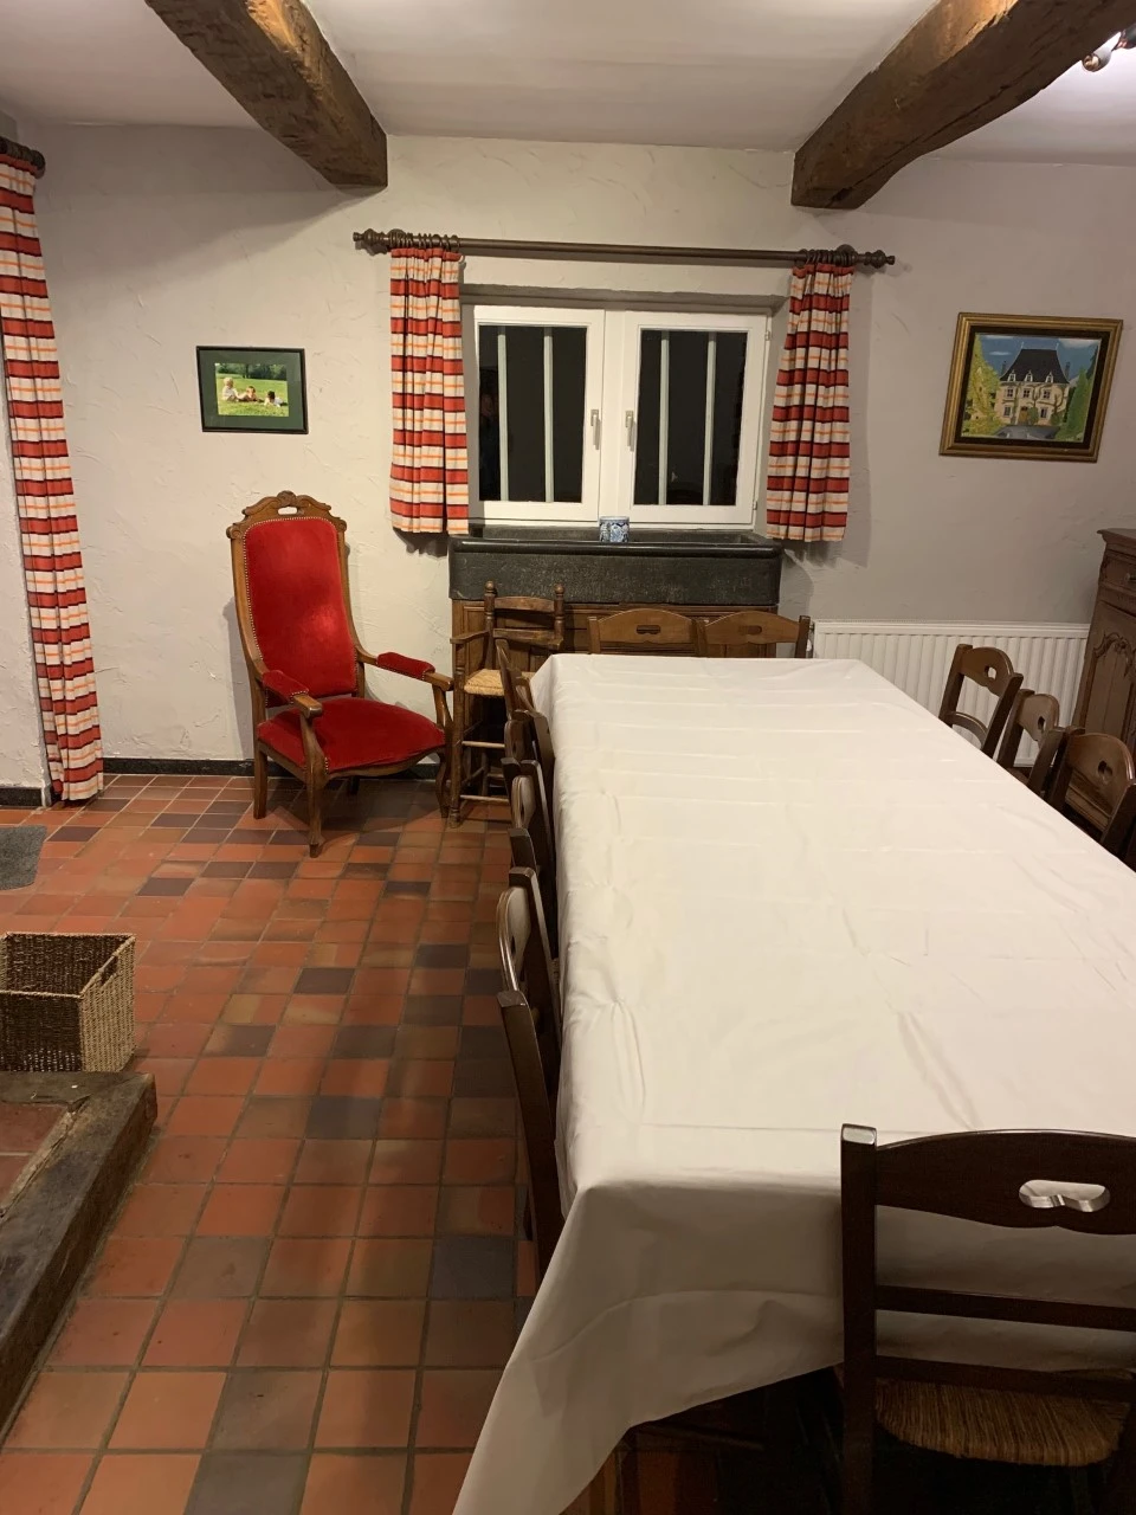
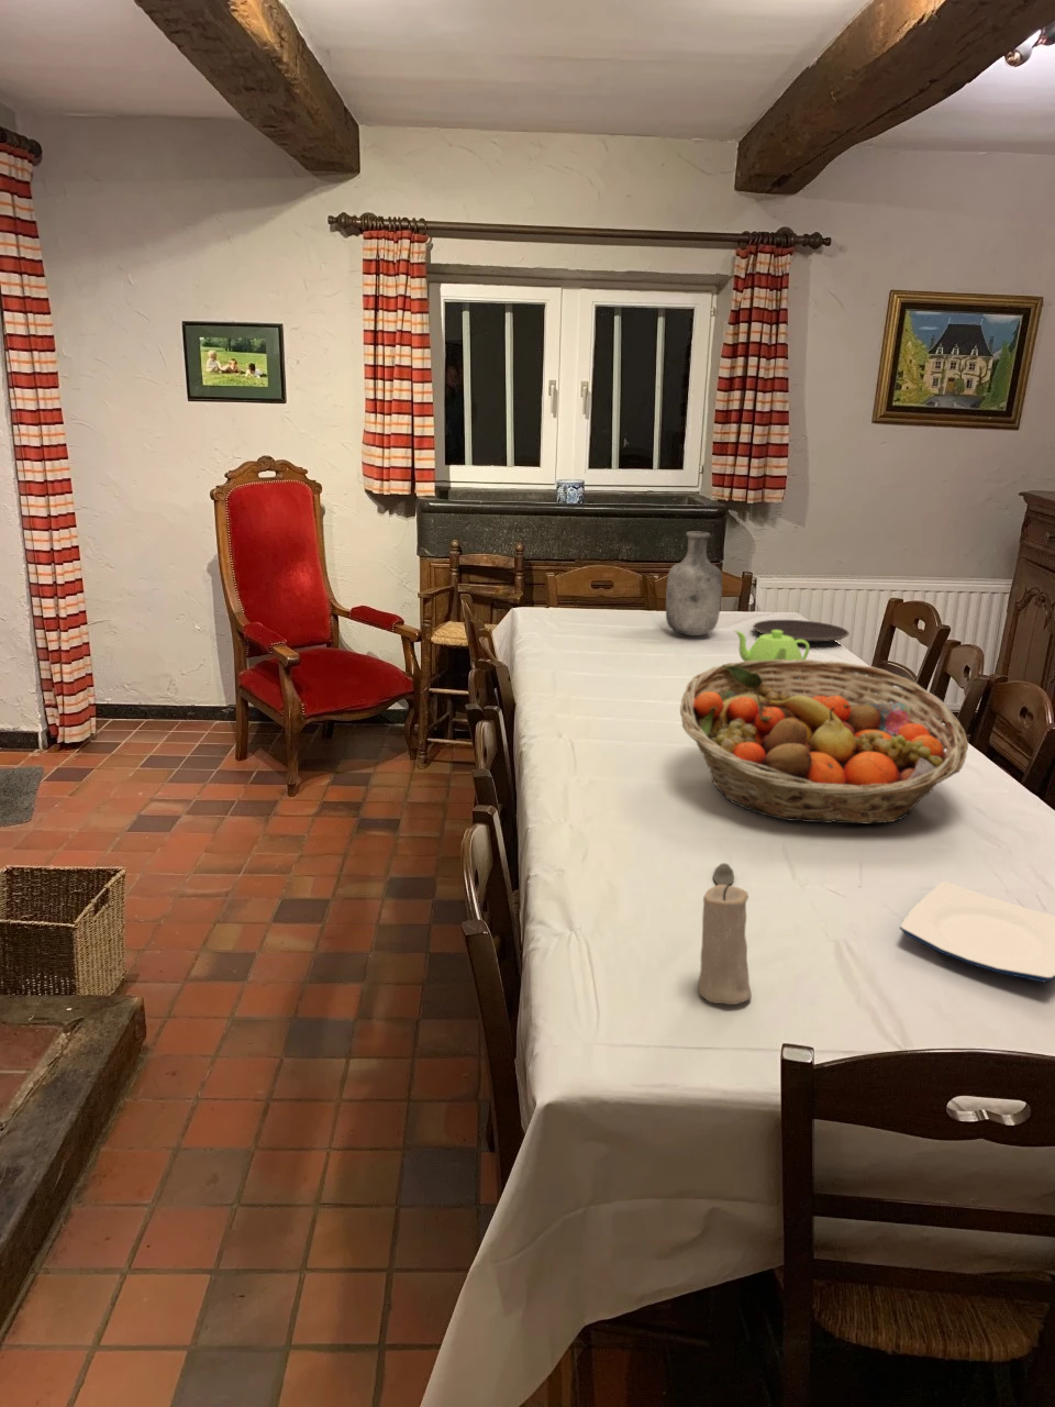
+ plate (990, 933)
+ candle (728, 936)
+ plate (800, 633)
+ teapot (771, 655)
+ spoon (721, 884)
+ fruit basket (817, 738)
+ vase (694, 584)
